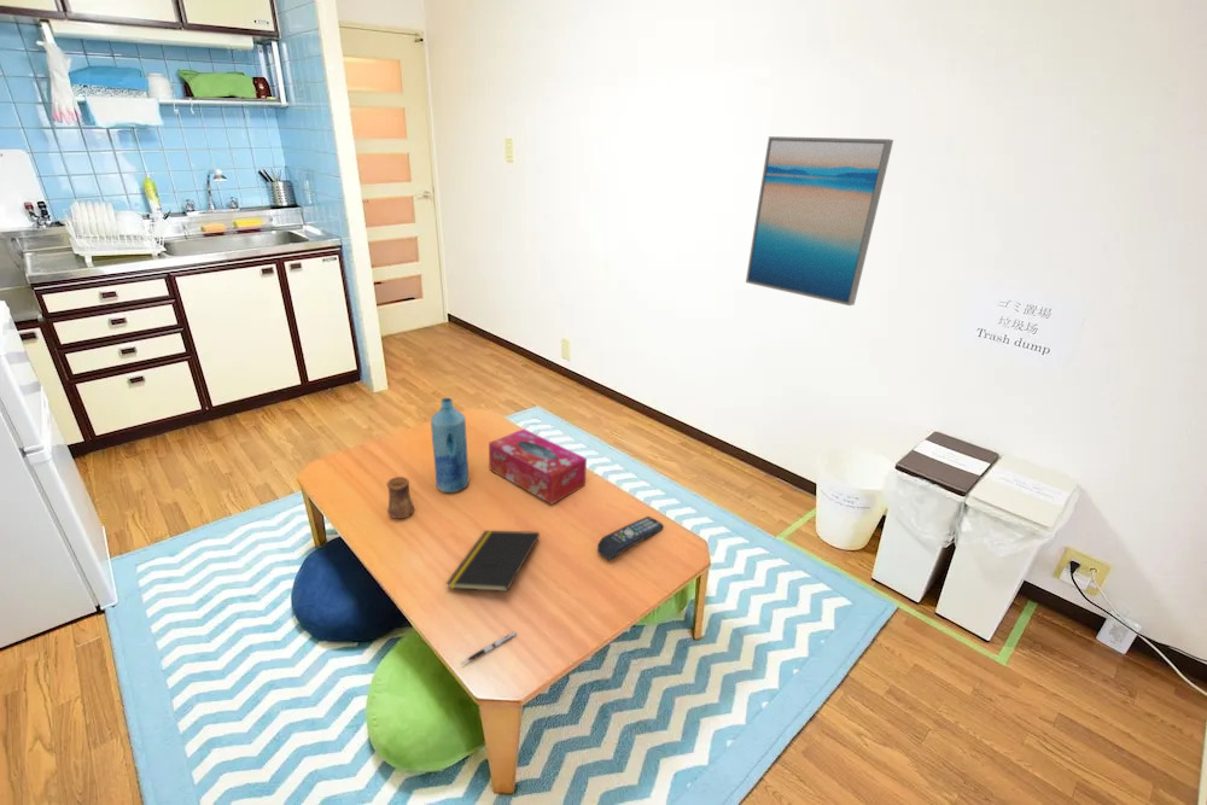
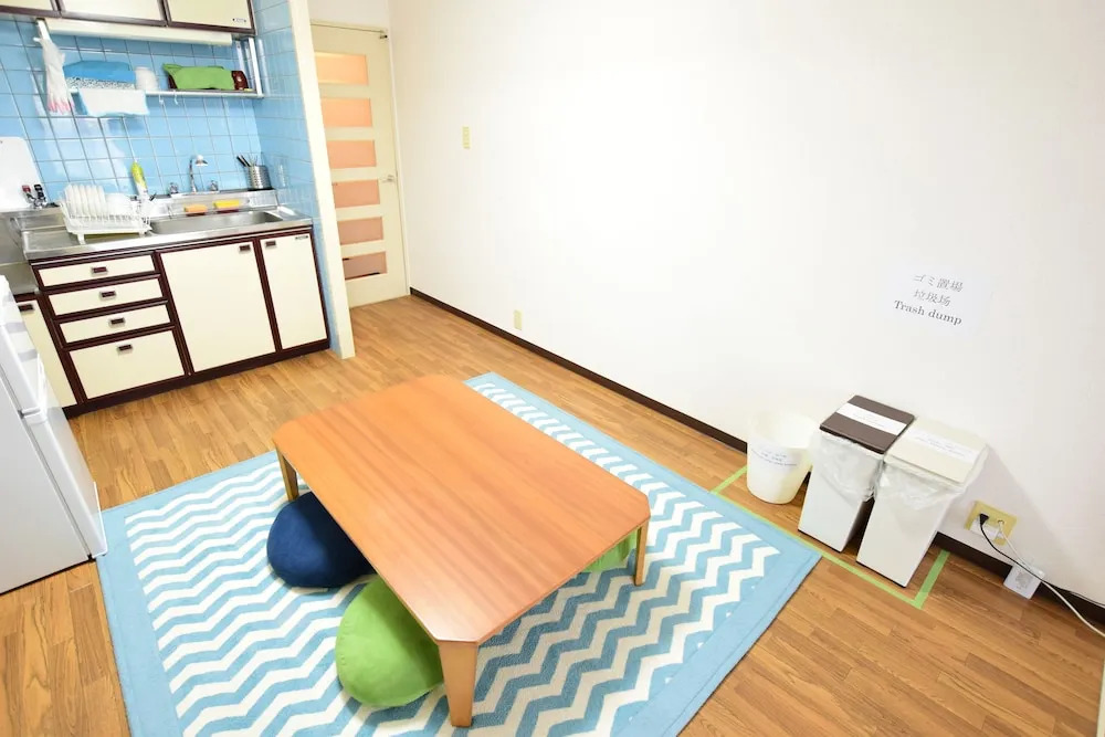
- cup (400, 497)
- remote control (630, 535)
- notepad (495, 558)
- tissue box (536, 463)
- bottle (449, 443)
- pen (489, 648)
- wall art (810, 218)
